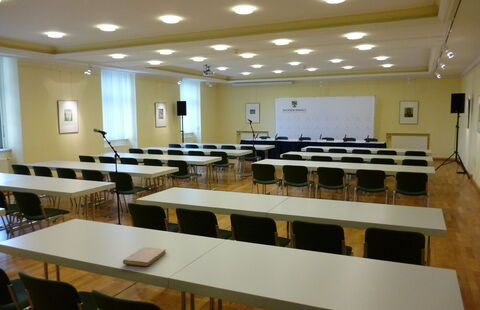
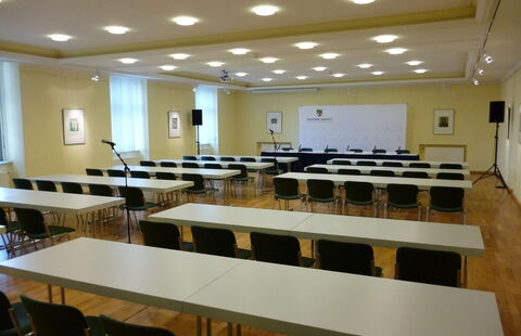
- notebook (145, 256)
